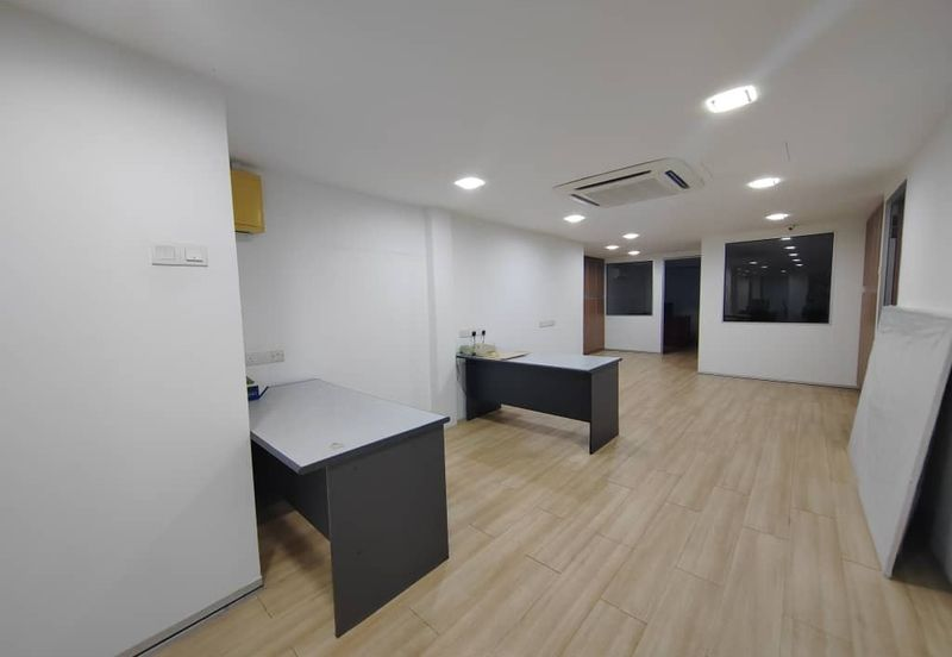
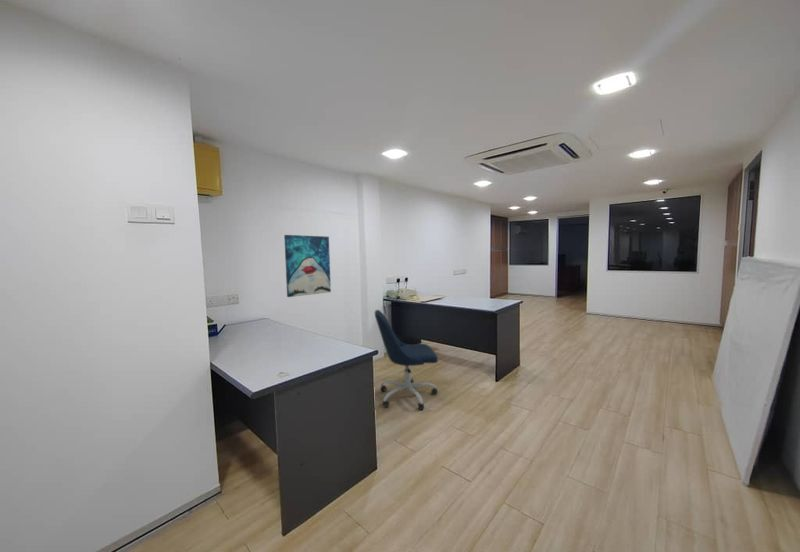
+ wall art (308, 265)
+ office chair (406, 354)
